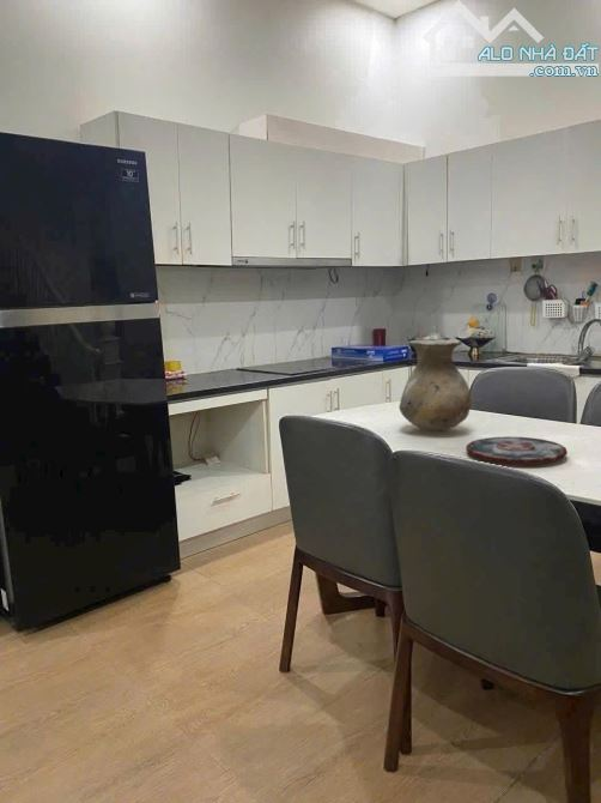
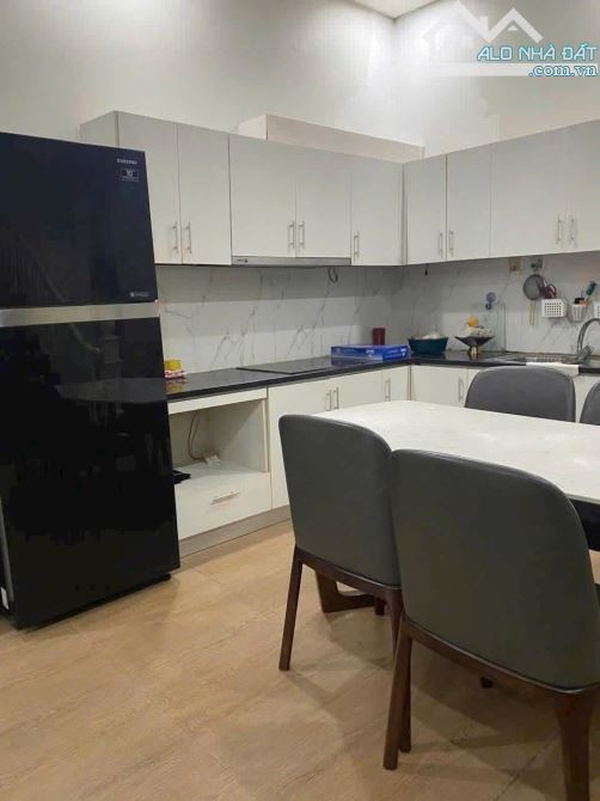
- vase (435, 386)
- plate (515, 449)
